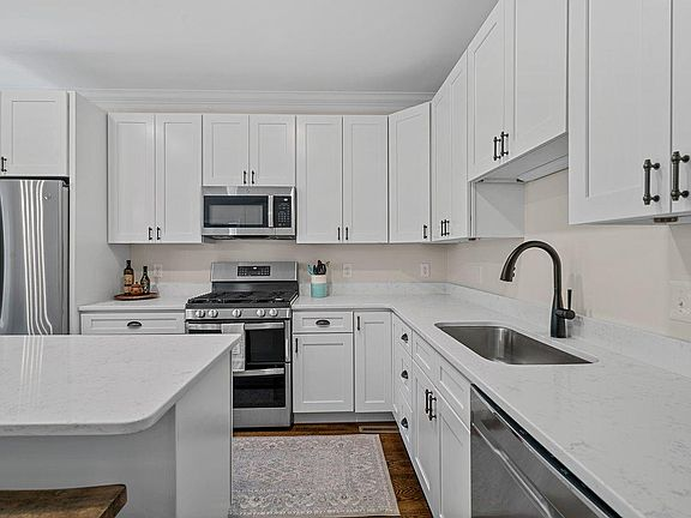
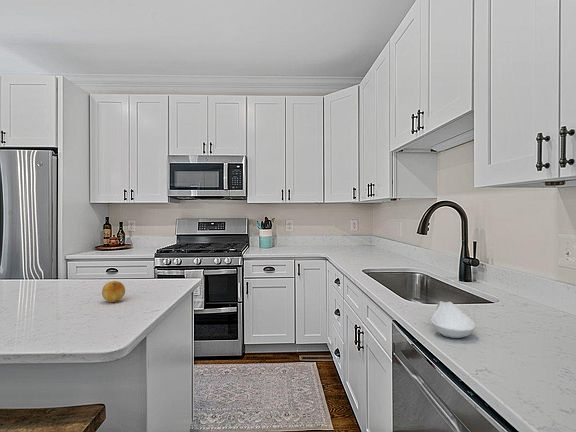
+ fruit (113, 291)
+ spoon rest (448, 317)
